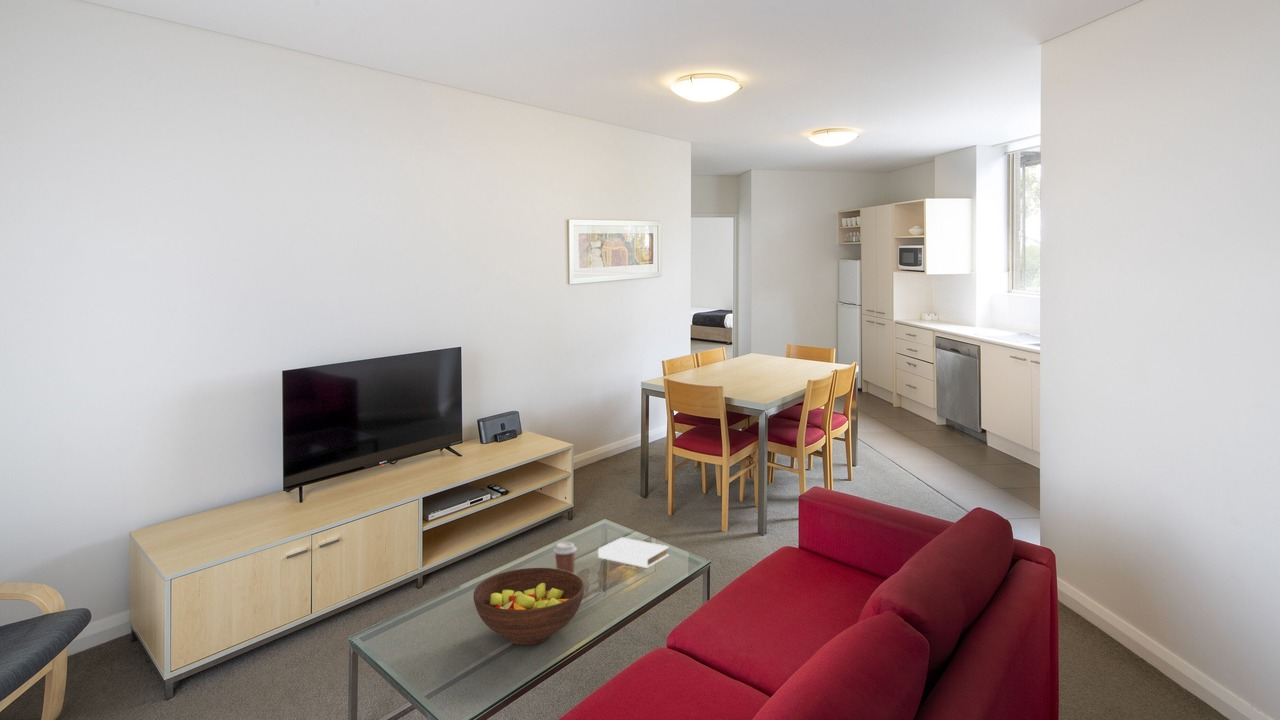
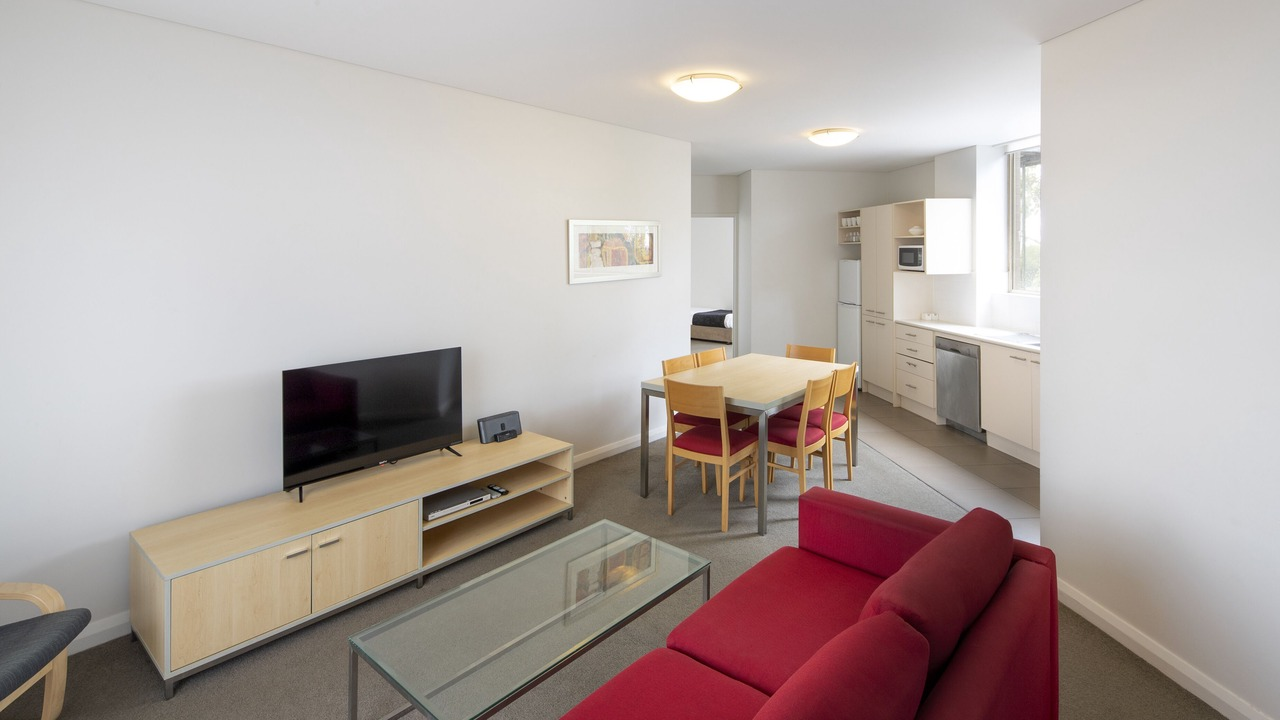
- book (633, 552)
- coffee cup (565, 559)
- fruit bowl (529, 611)
